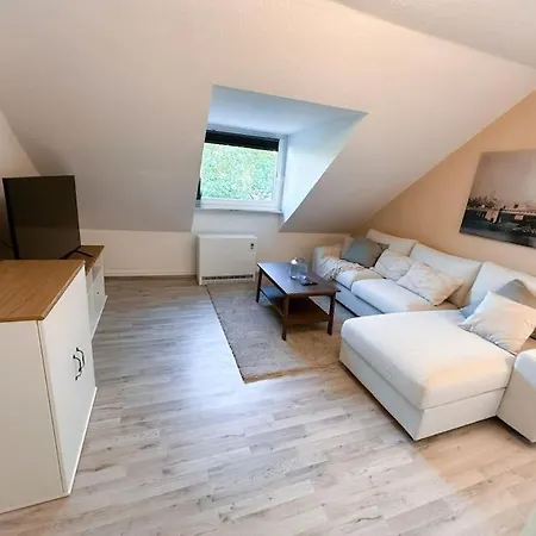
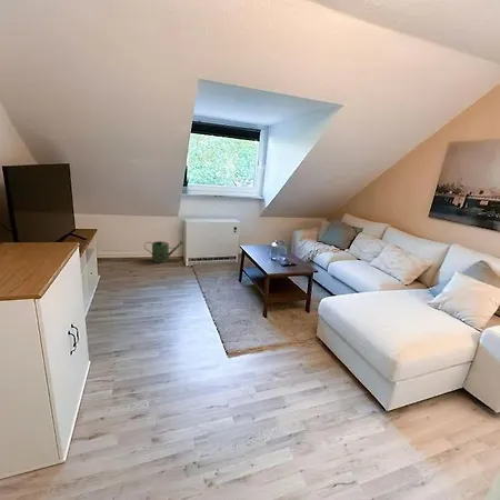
+ watering can (164, 250)
